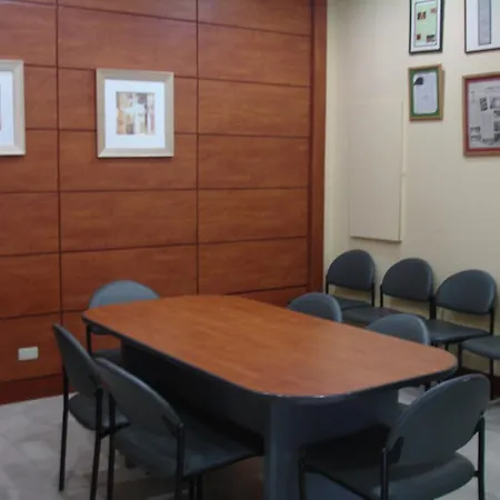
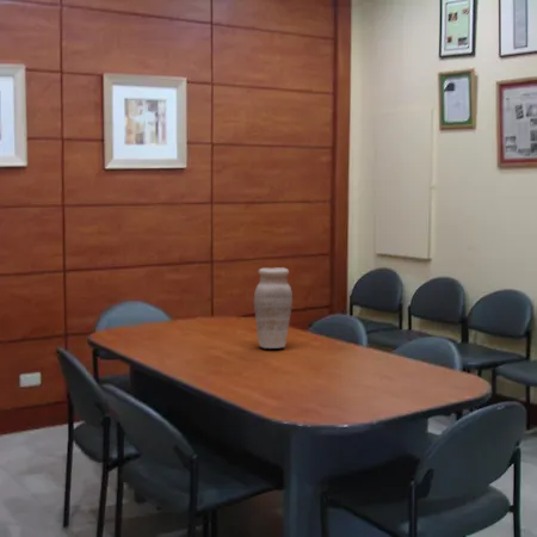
+ vase (272, 307)
